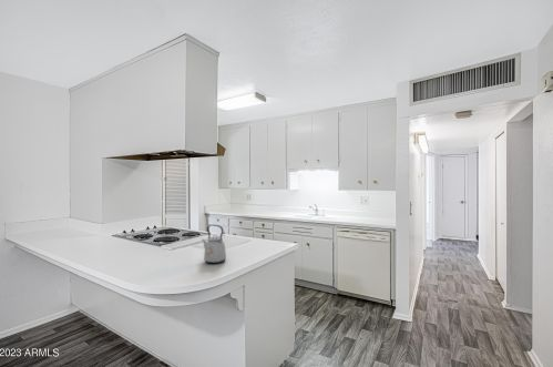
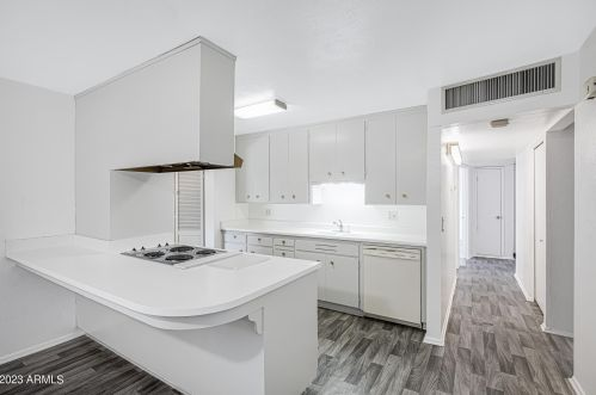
- kettle (212, 242)
